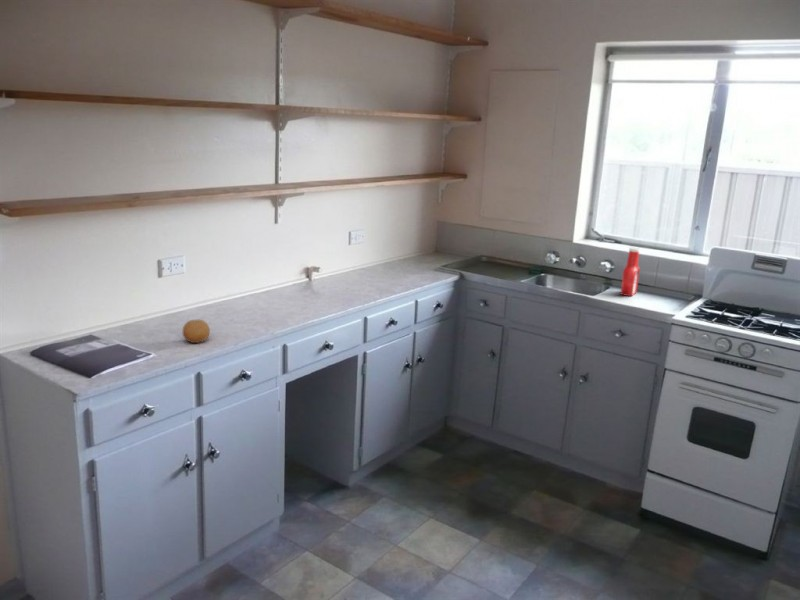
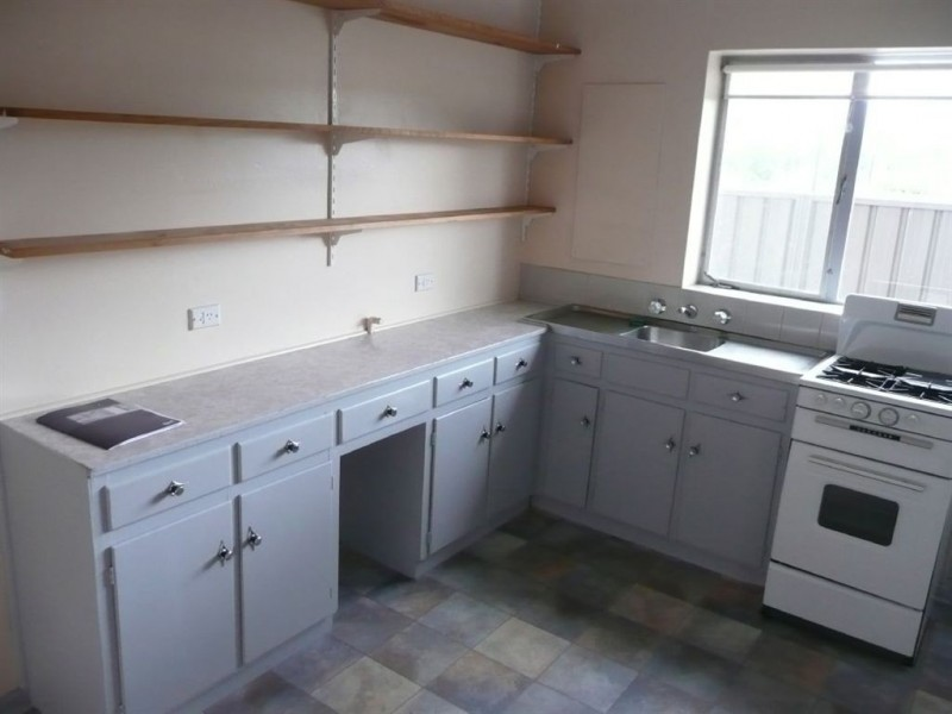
- soap bottle (631, 270)
- fruit (196, 331)
